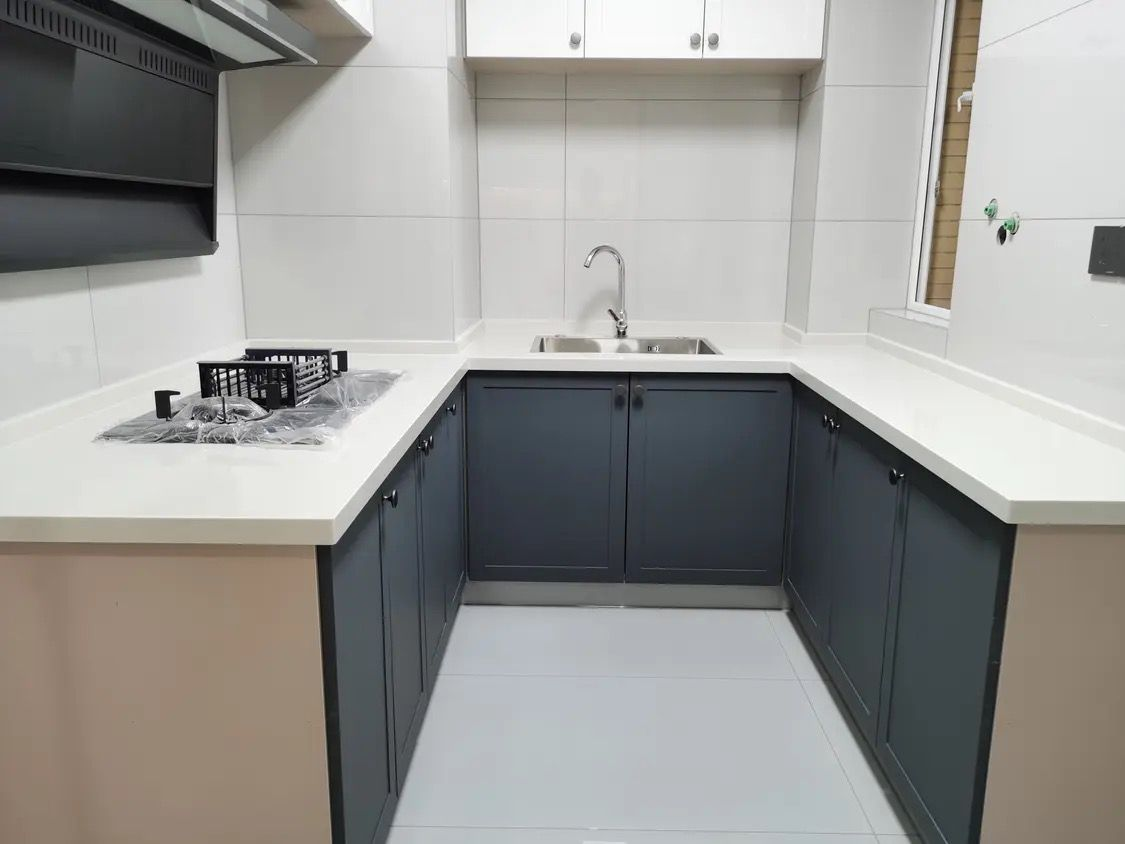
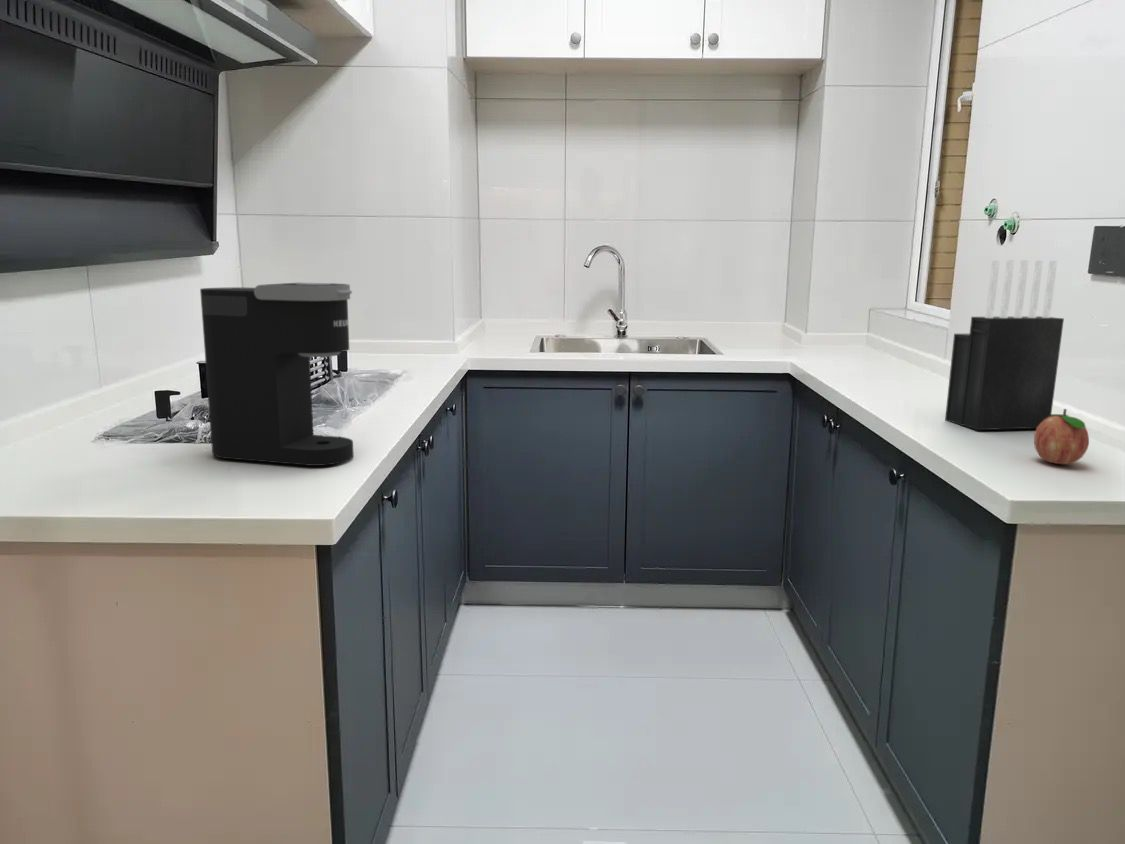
+ fruit (1061, 436)
+ knife block (1002, 343)
+ coffee maker (279, 371)
